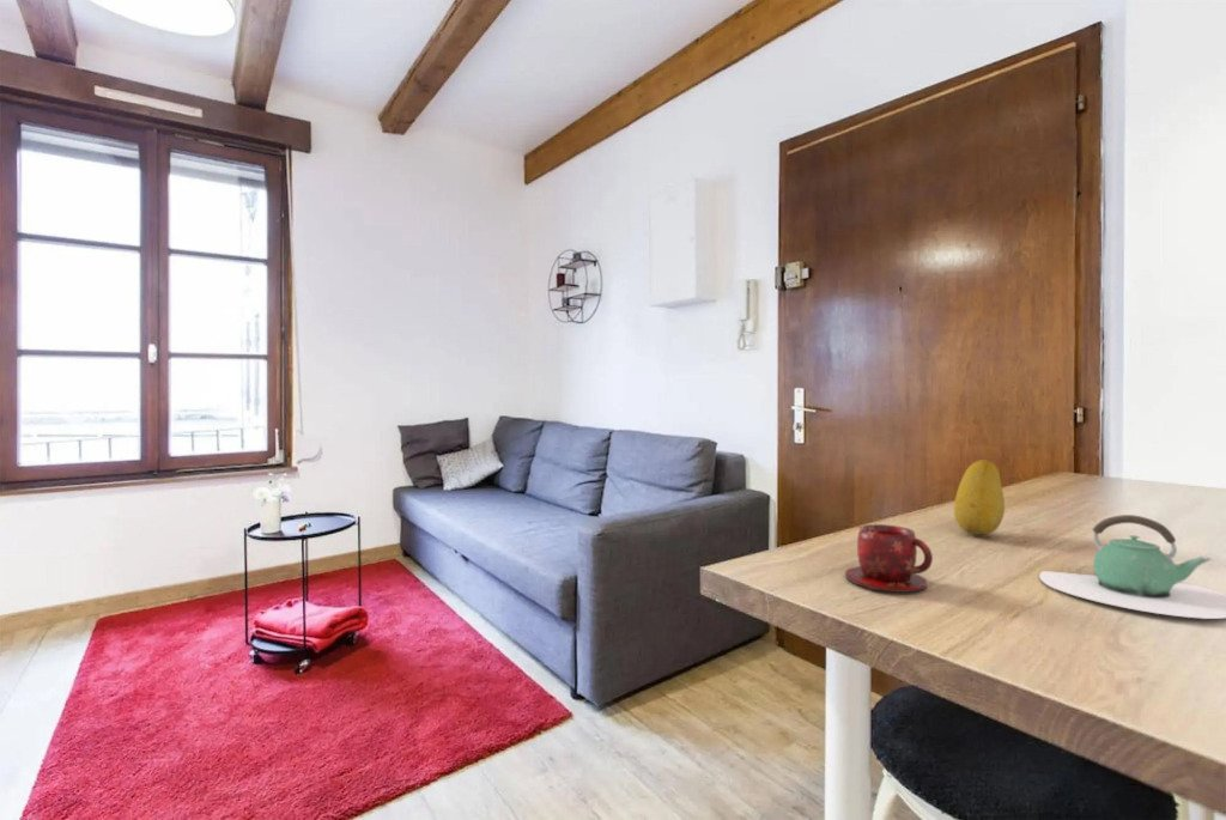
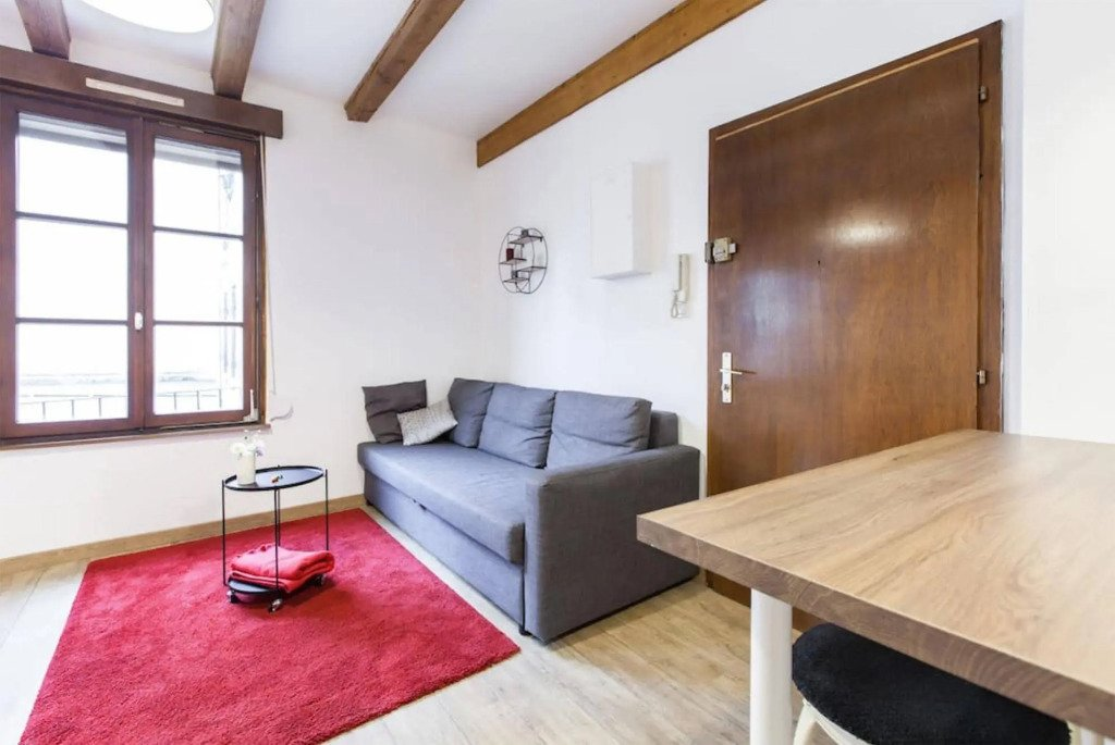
- teapot (1134, 552)
- teacup (887, 554)
- fruit (978, 497)
